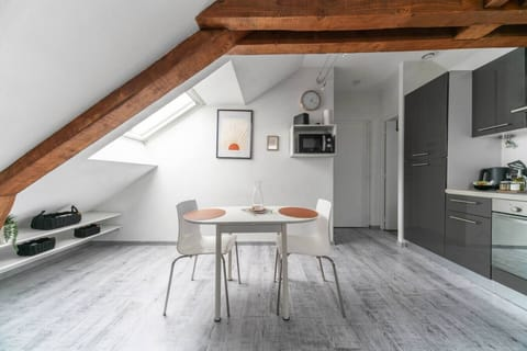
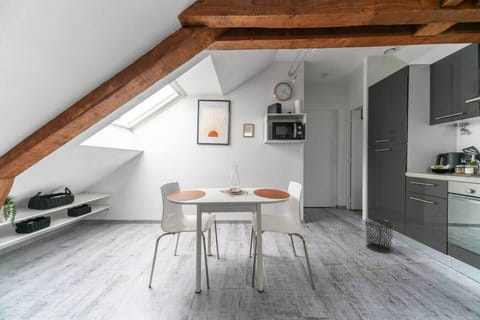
+ waste bin (378, 235)
